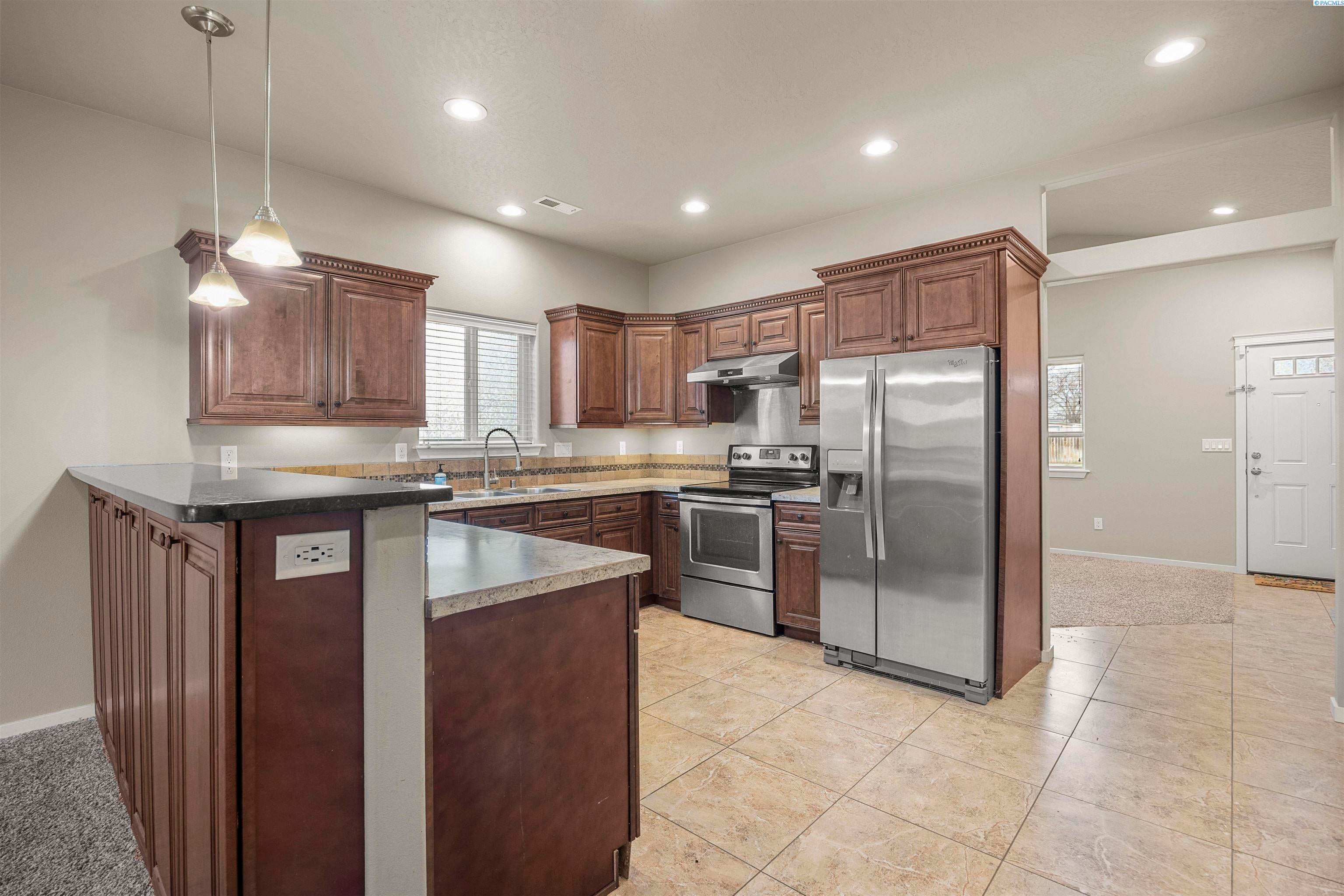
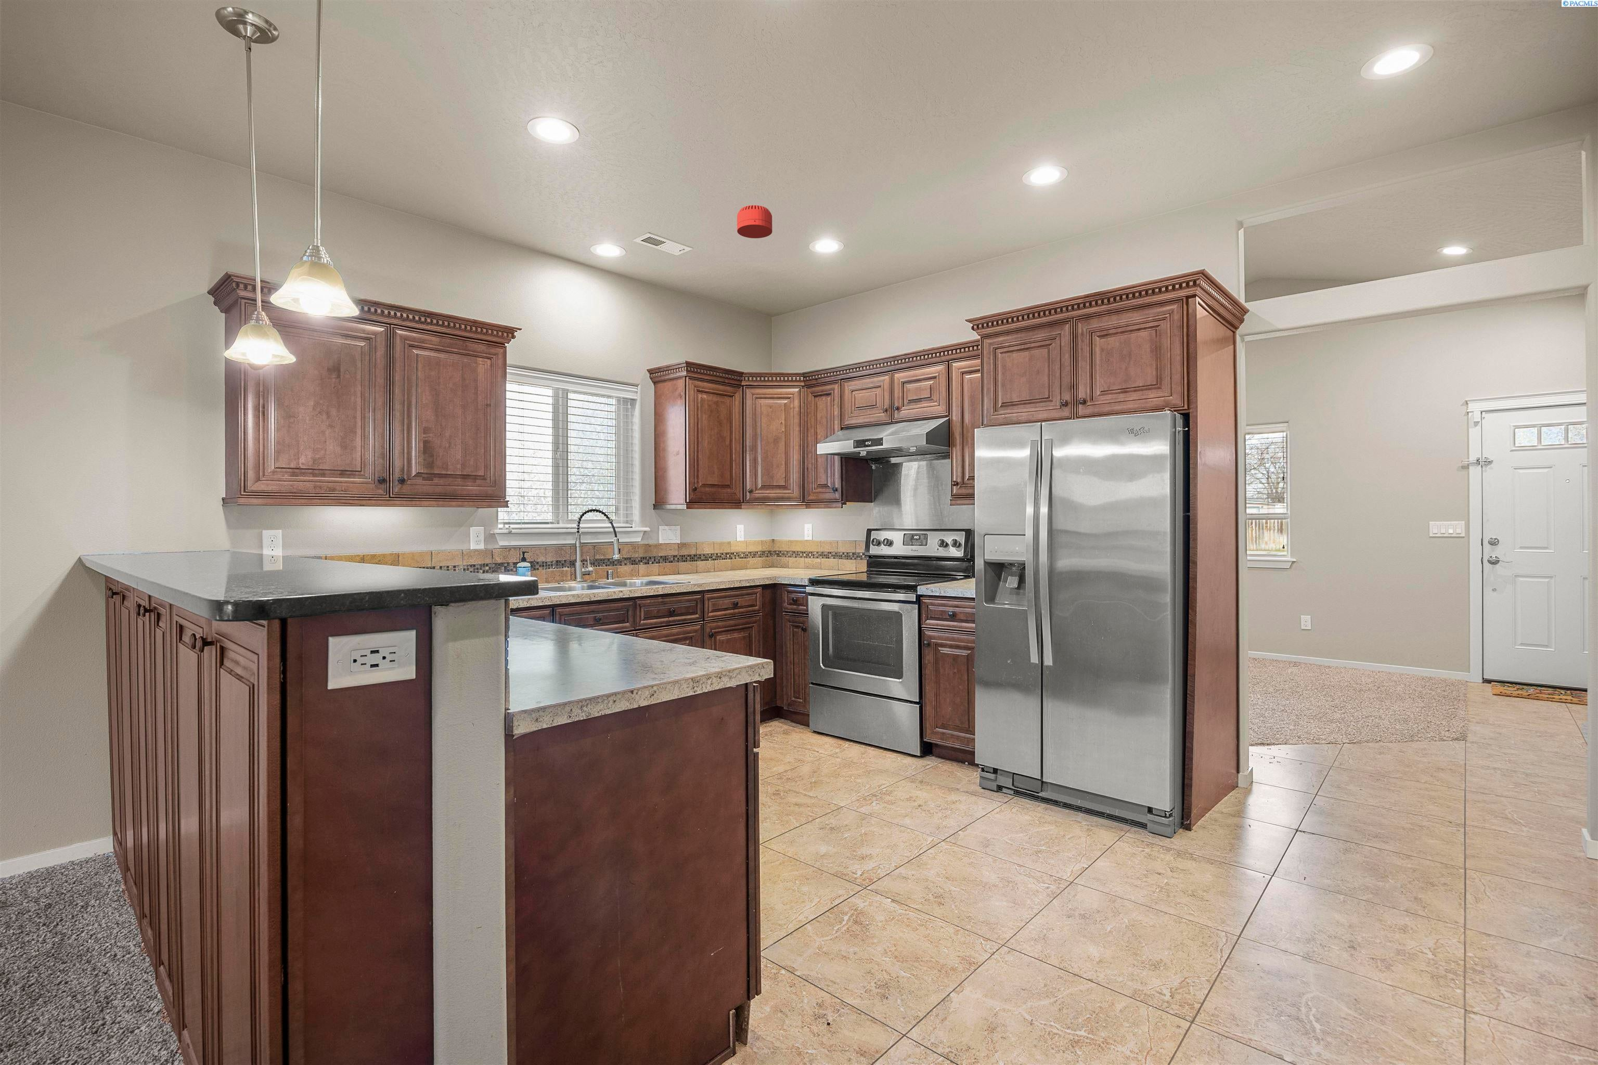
+ smoke detector (754, 221)
